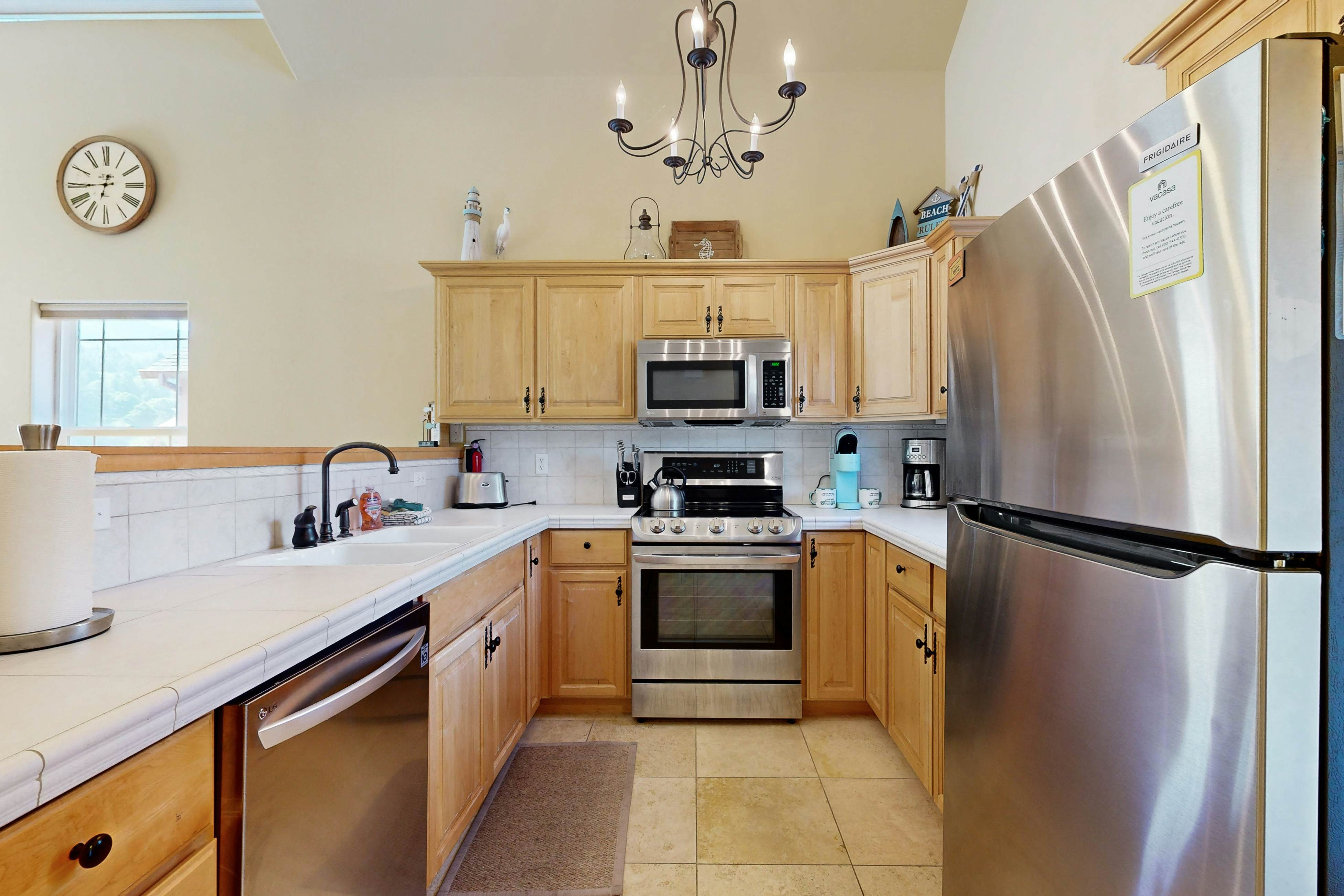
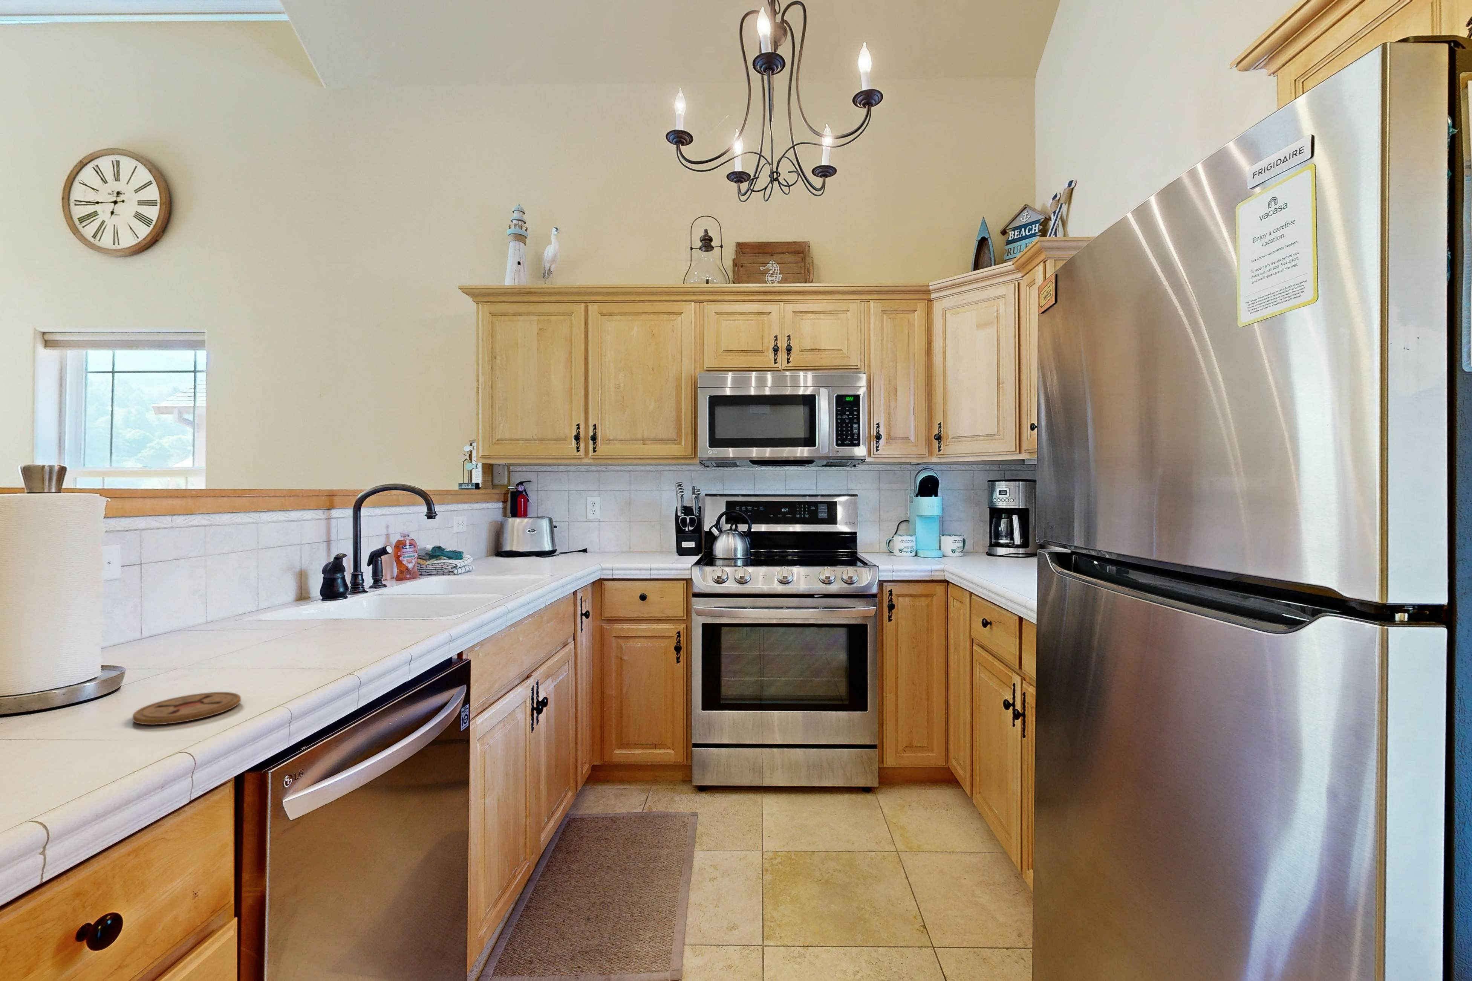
+ coaster (188, 707)
